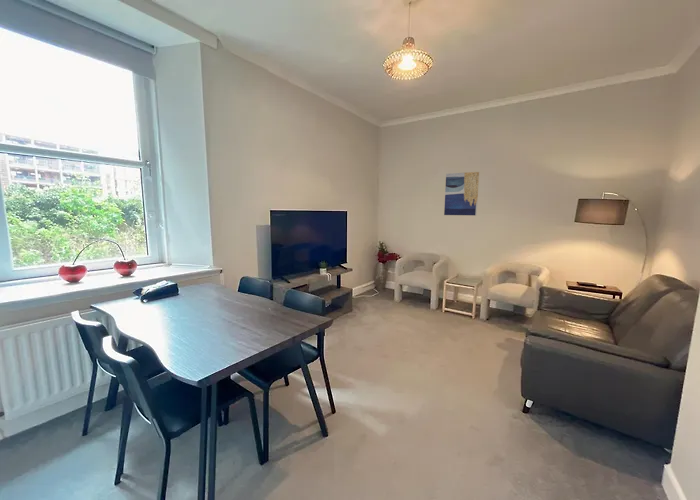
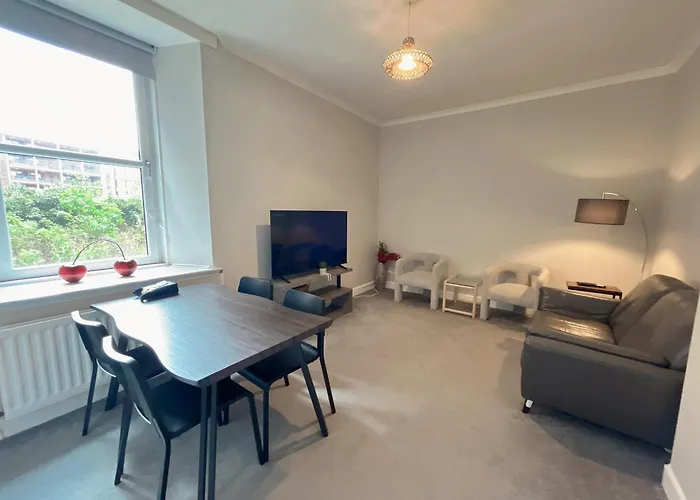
- wall art (461, 194)
